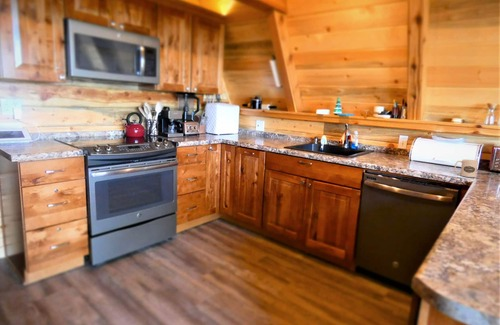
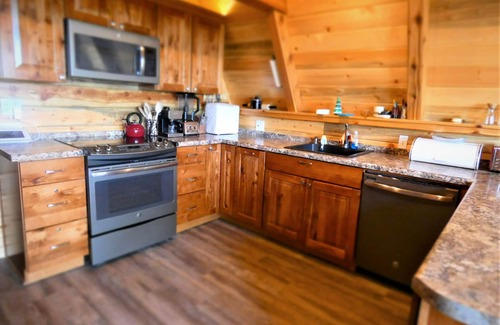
- mug (465, 167)
